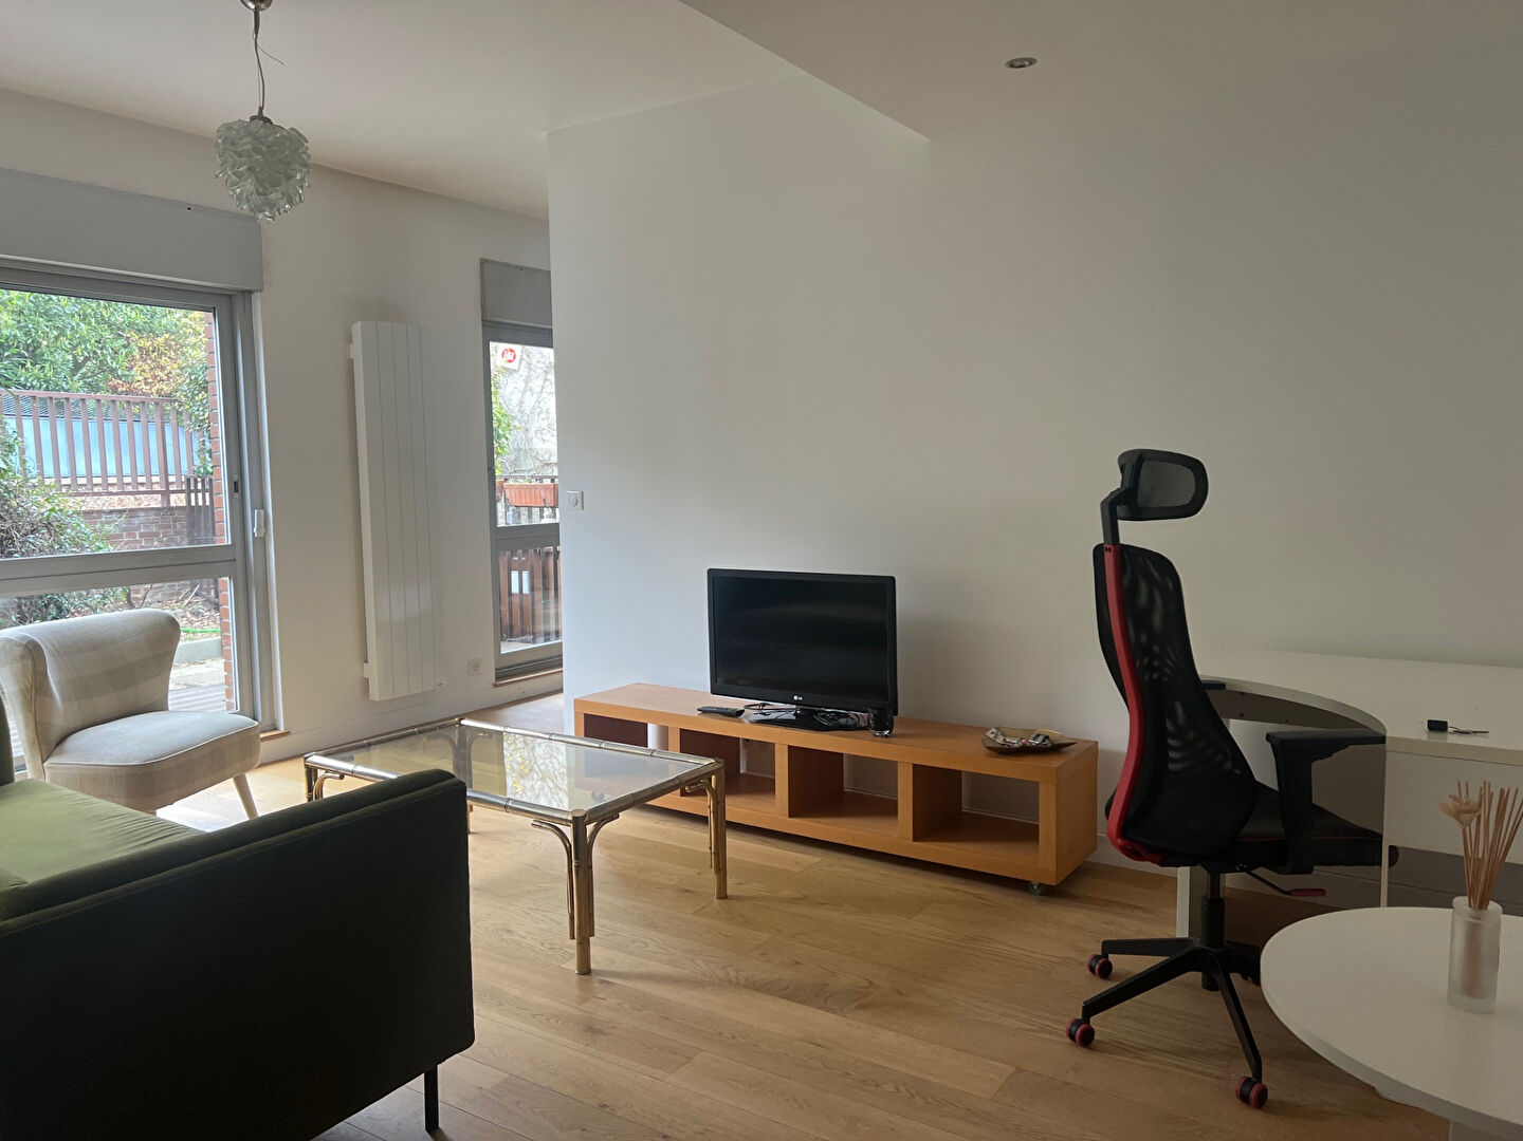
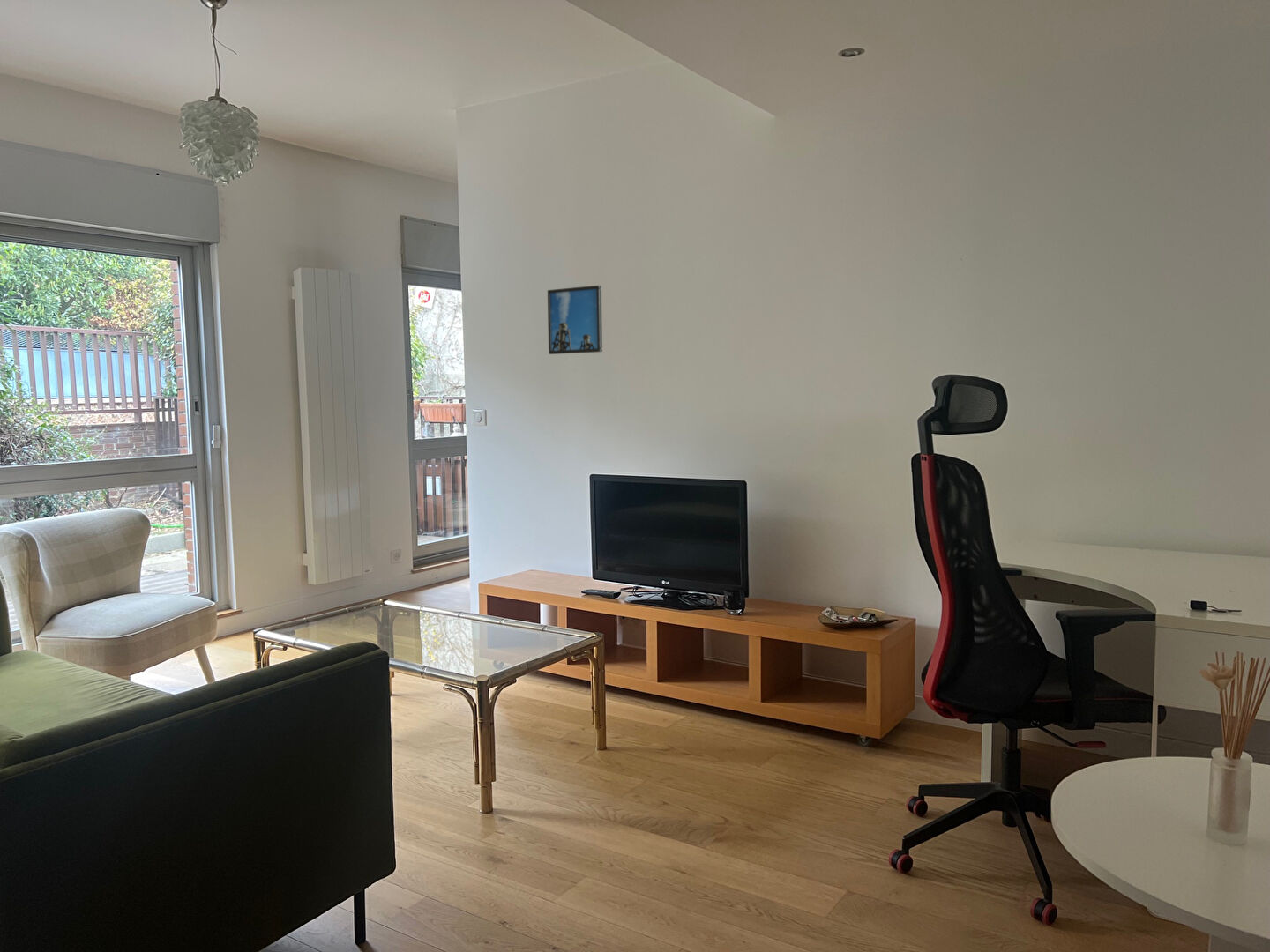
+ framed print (574, 320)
